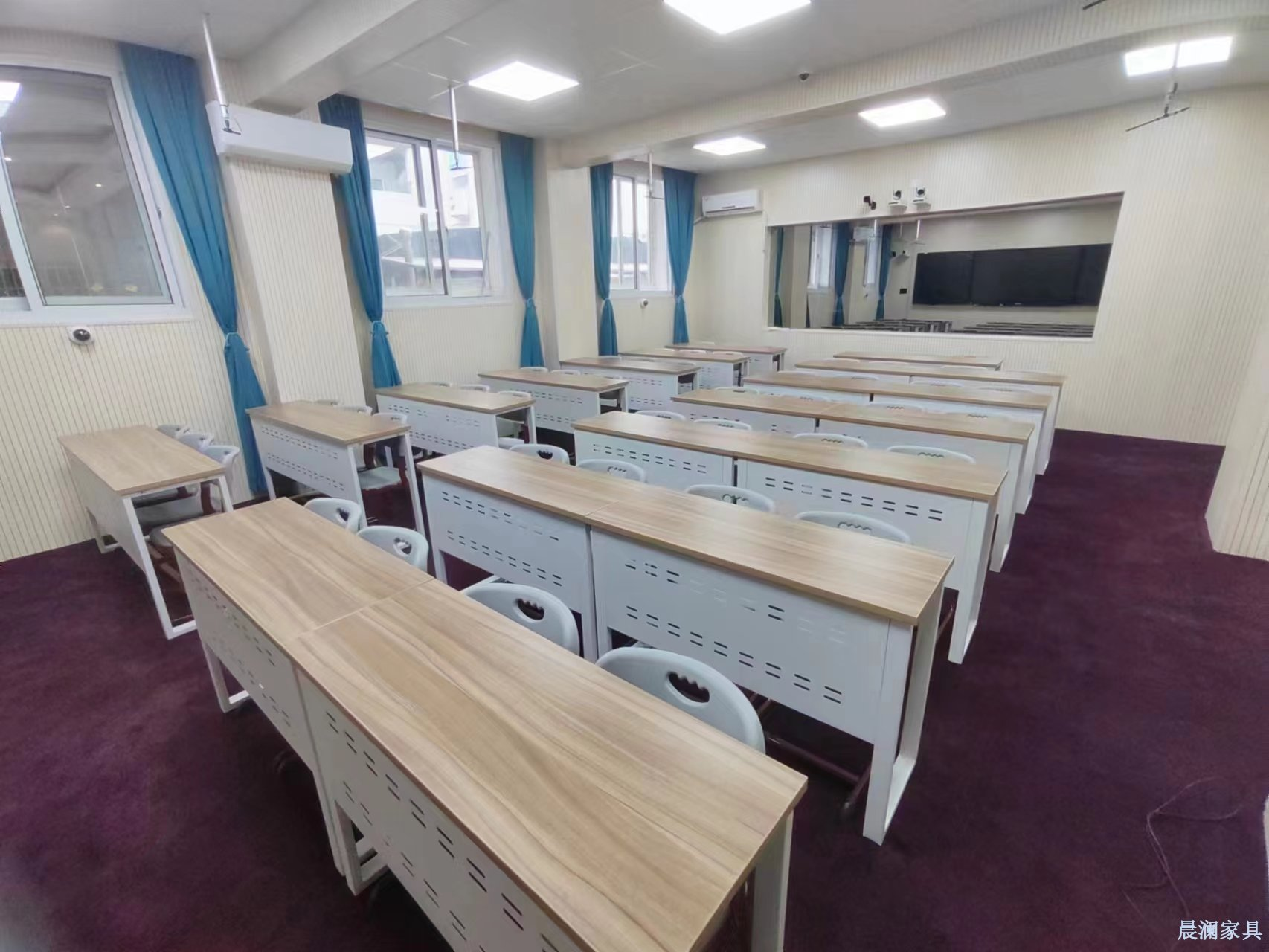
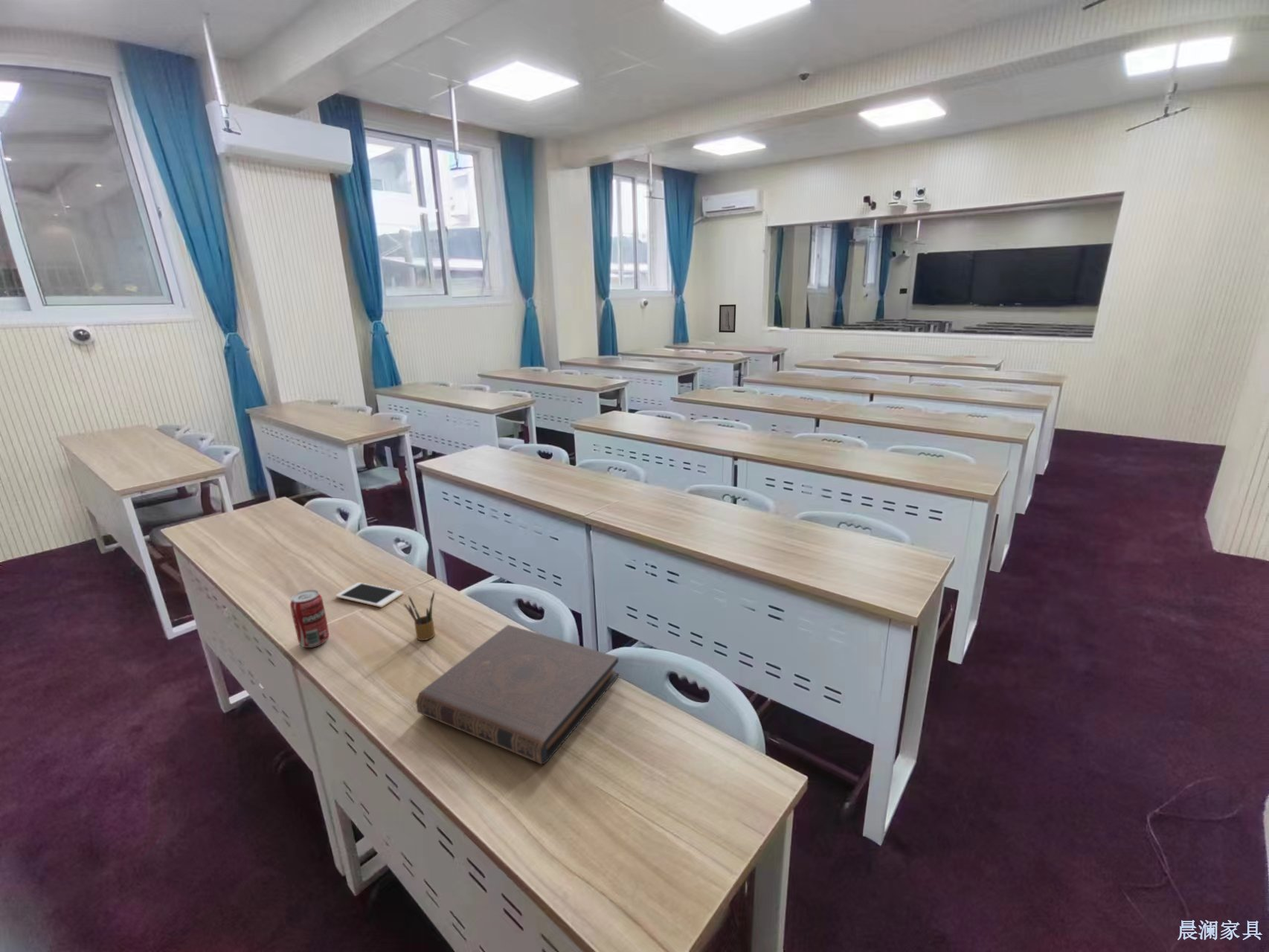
+ pencil box (424, 616)
+ wall art (727, 318)
+ book (522, 685)
+ cell phone (369, 594)
+ beverage can (309, 619)
